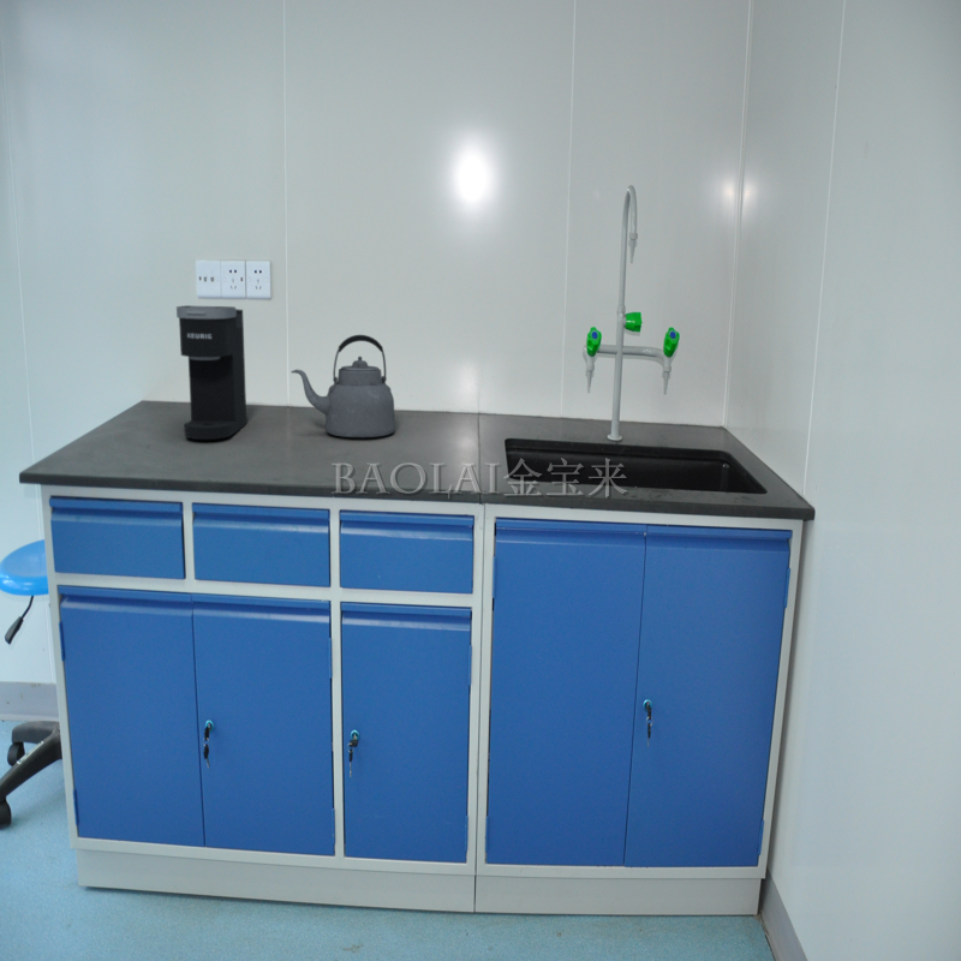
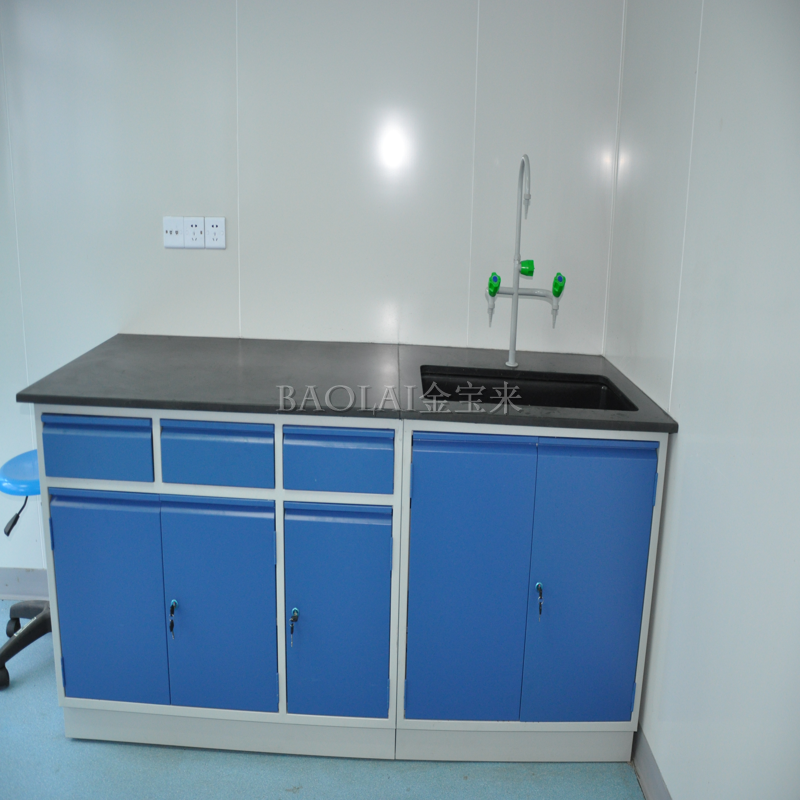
- coffee maker (214, 369)
- kettle (344, 384)
